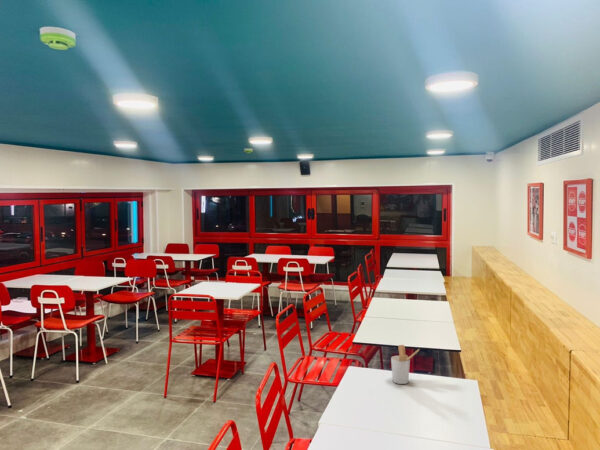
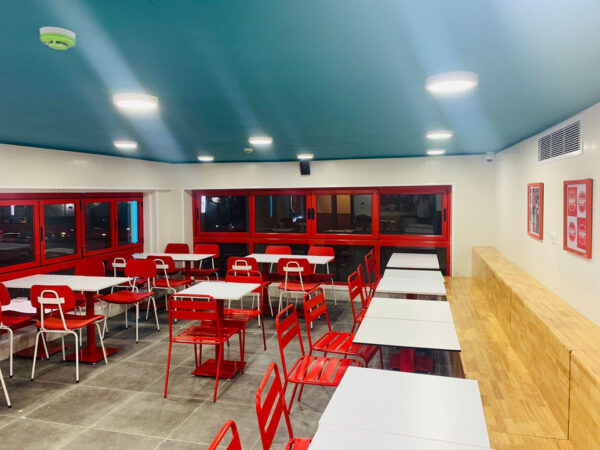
- utensil holder (405, 364)
